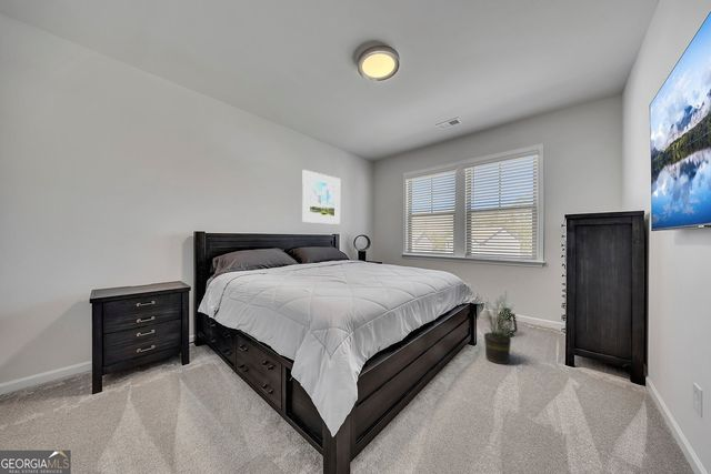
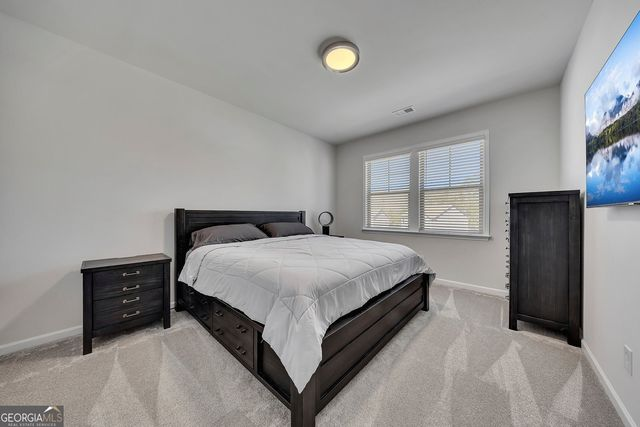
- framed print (322, 199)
- lantern (507, 320)
- potted plant (494, 325)
